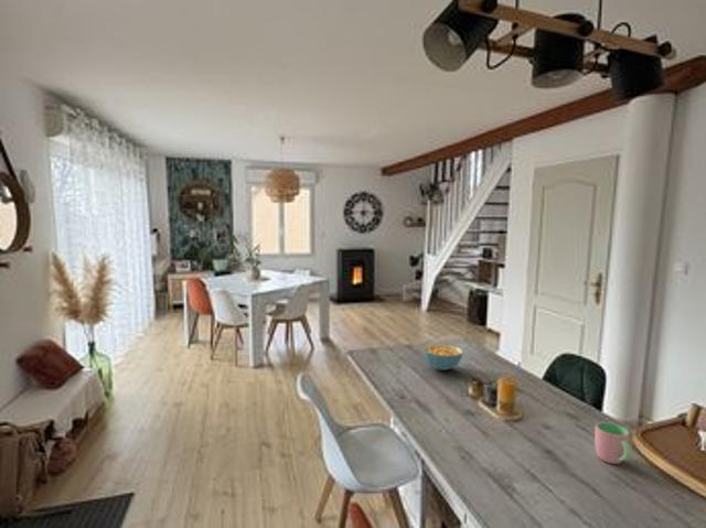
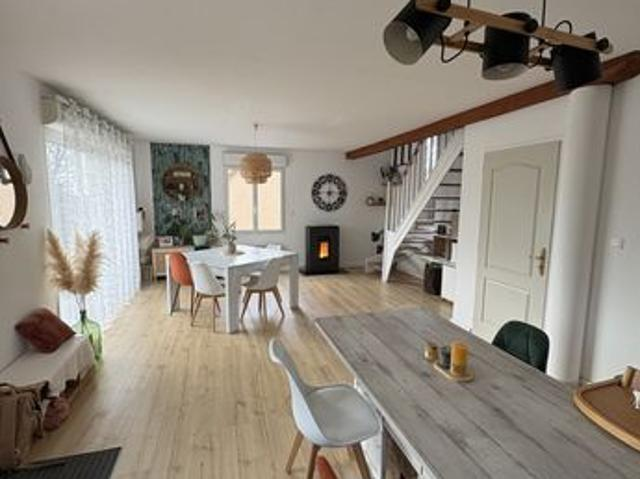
- cup (613, 445)
- cereal bowl (441, 358)
